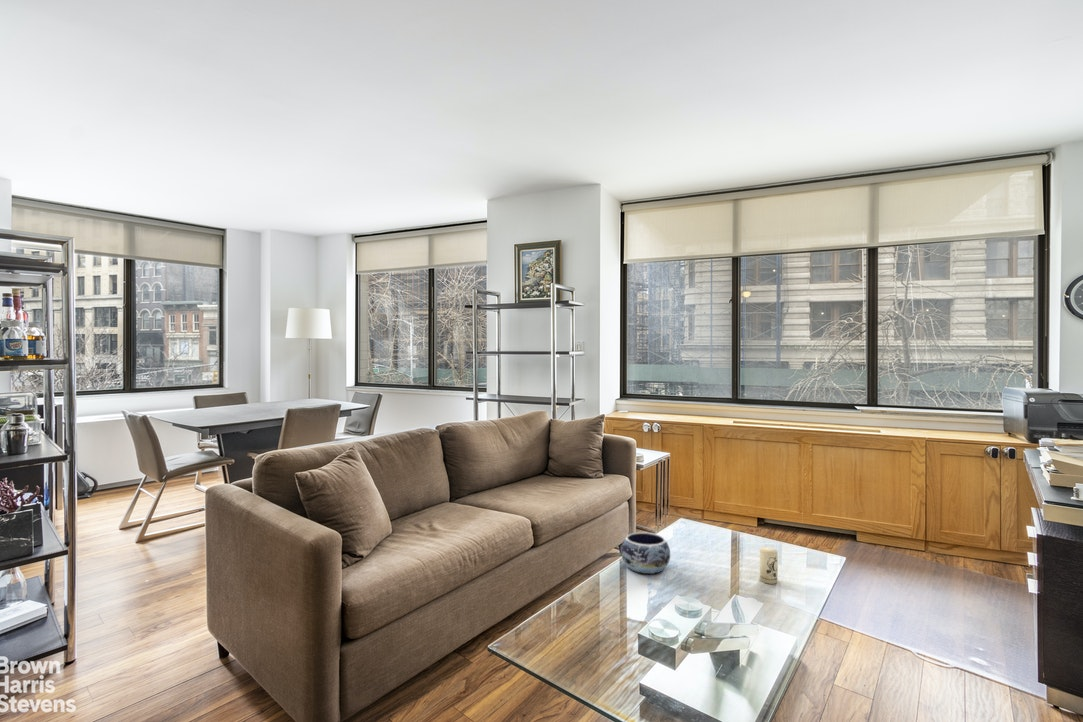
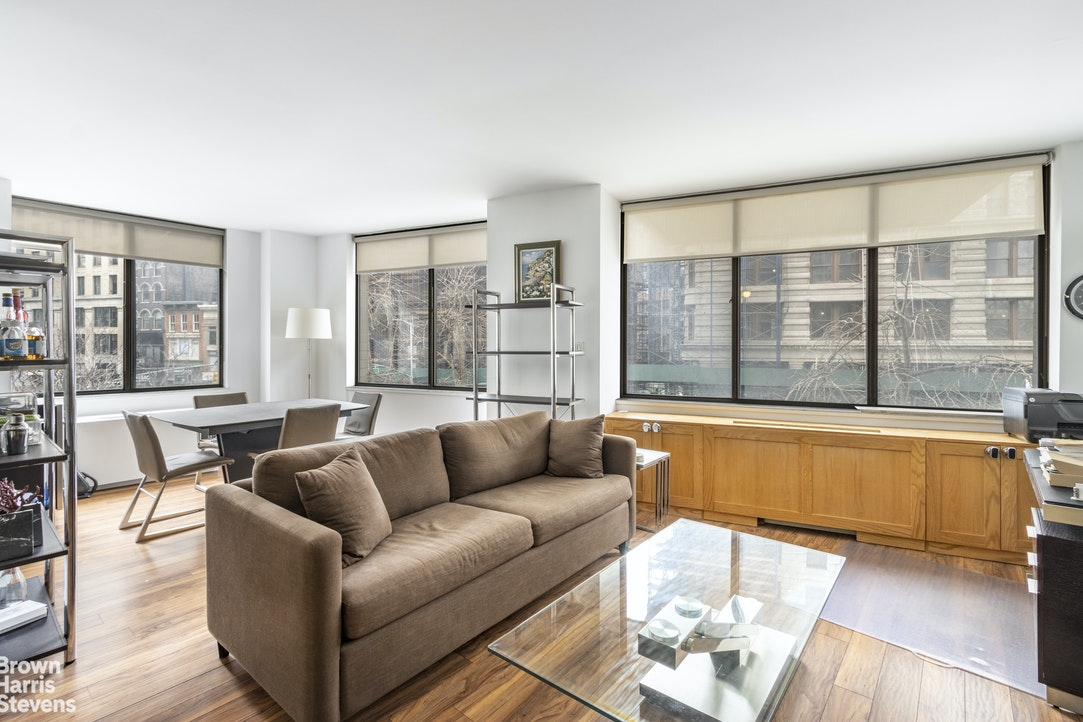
- candle (768, 565)
- decorative bowl (645, 552)
